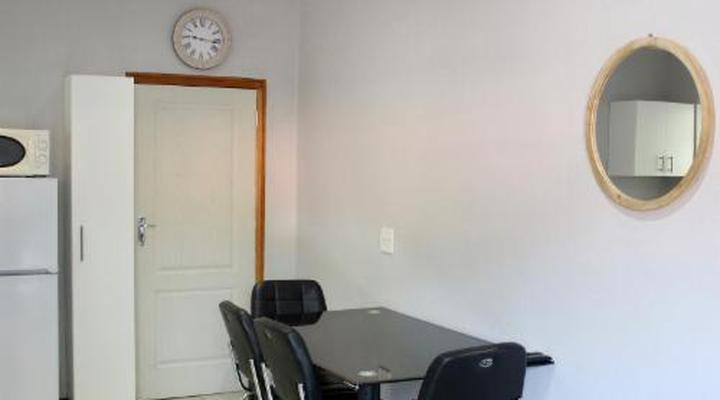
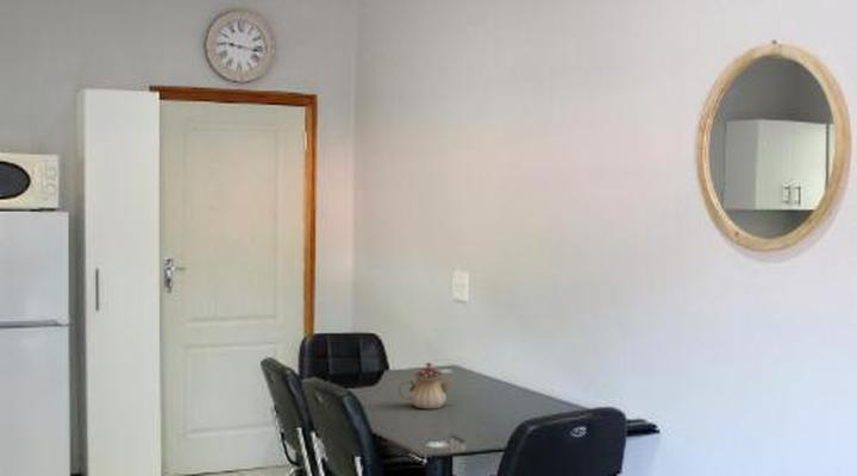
+ teapot (425, 383)
